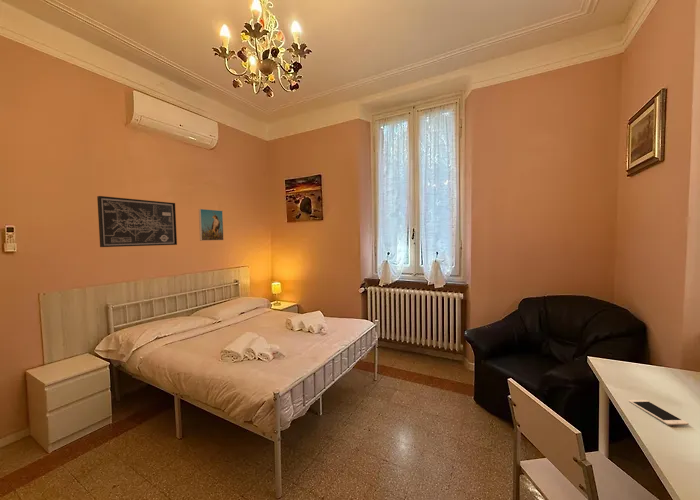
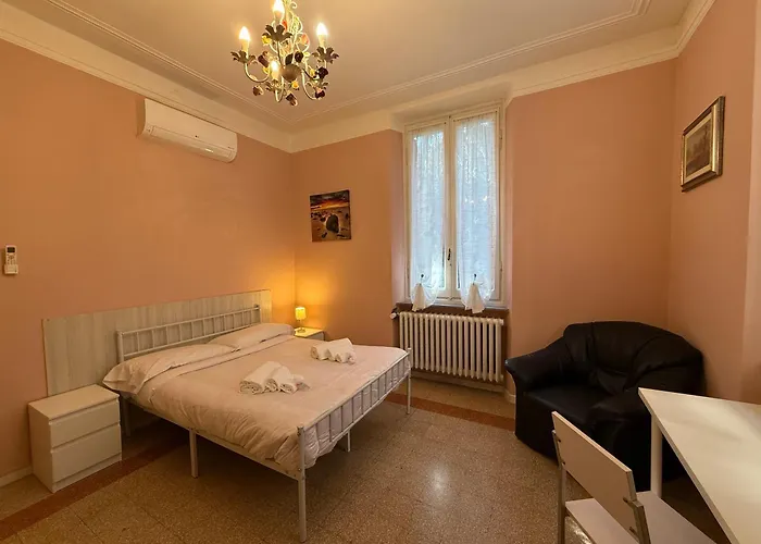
- wall art (141, 223)
- cell phone (656, 411)
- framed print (211, 225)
